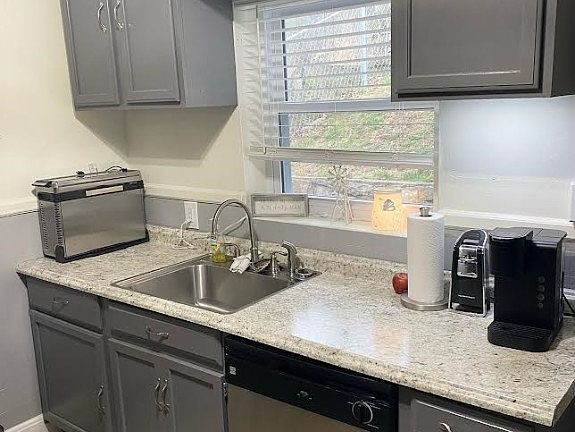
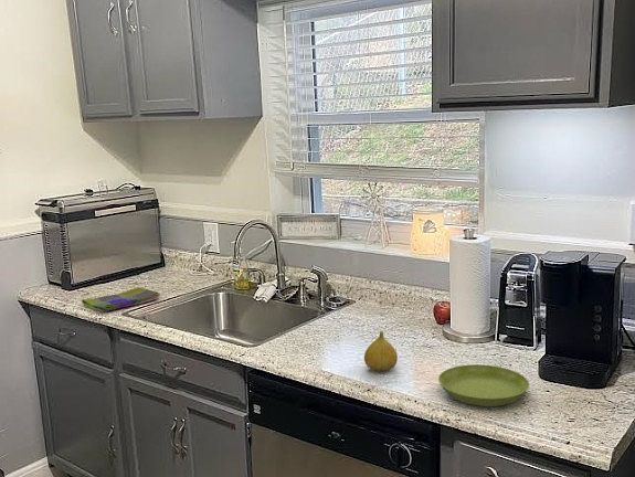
+ dish towel (121, 298)
+ fruit (381, 350)
+ saucer (483, 385)
